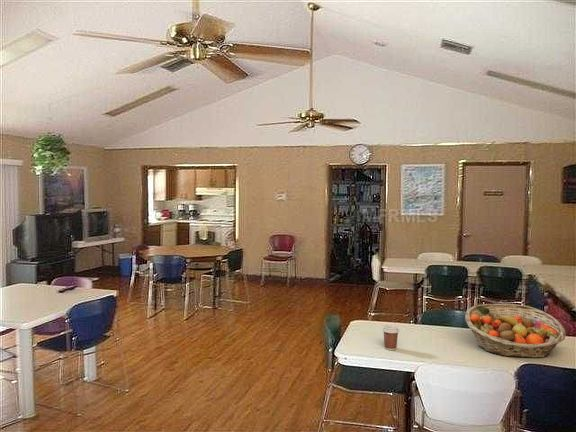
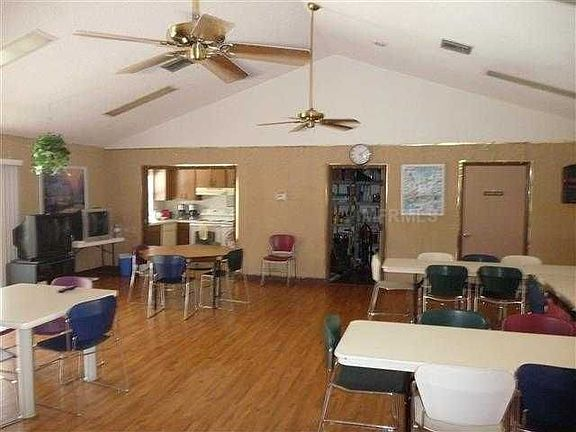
- fruit basket (513, 329)
- coffee cup (390, 337)
